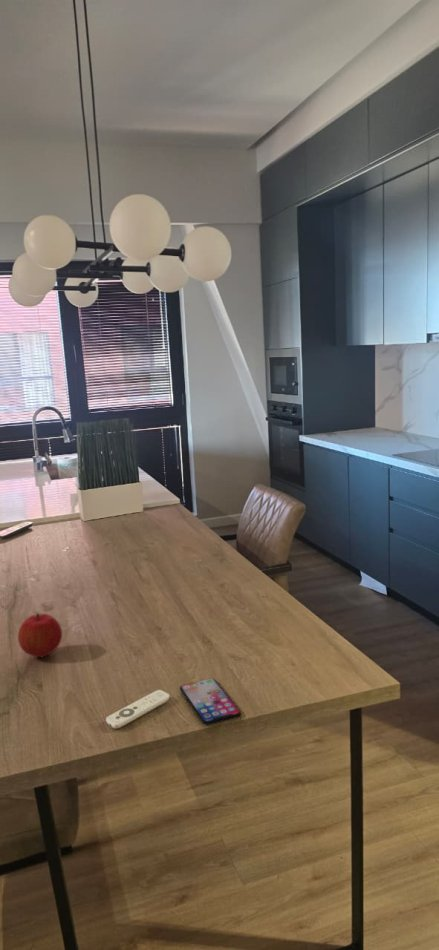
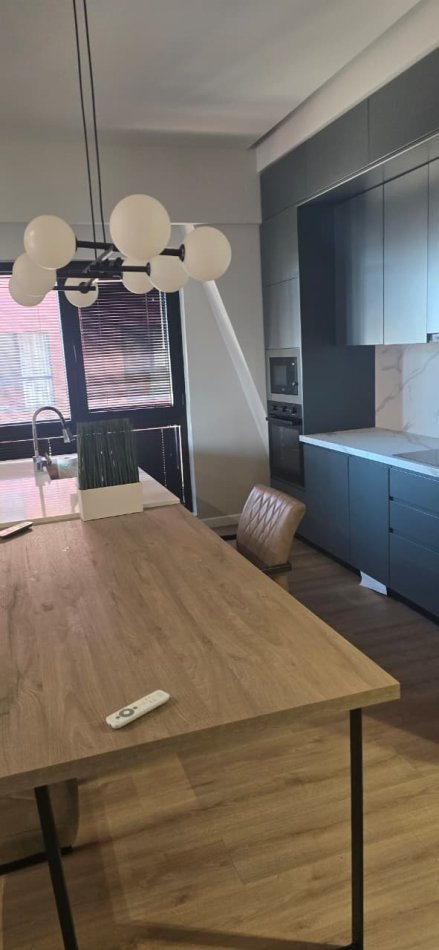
- smartphone (209, 700)
- fruit (40, 634)
